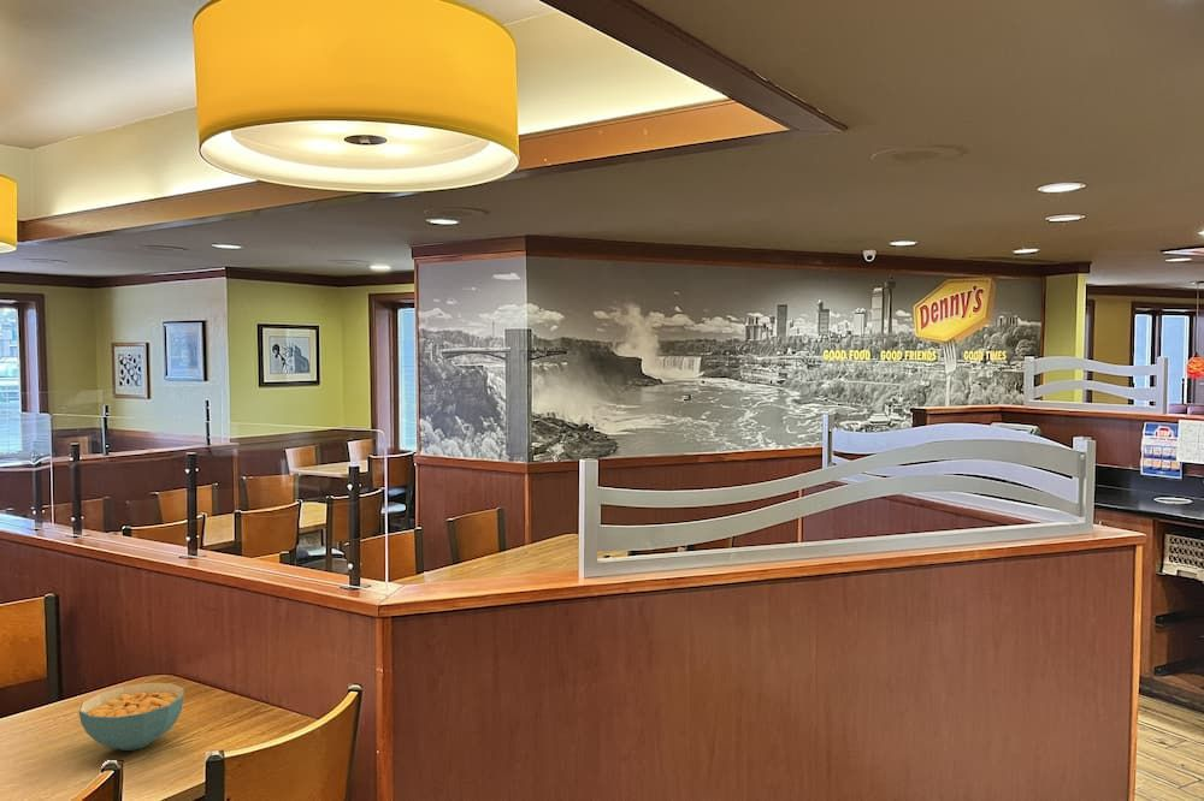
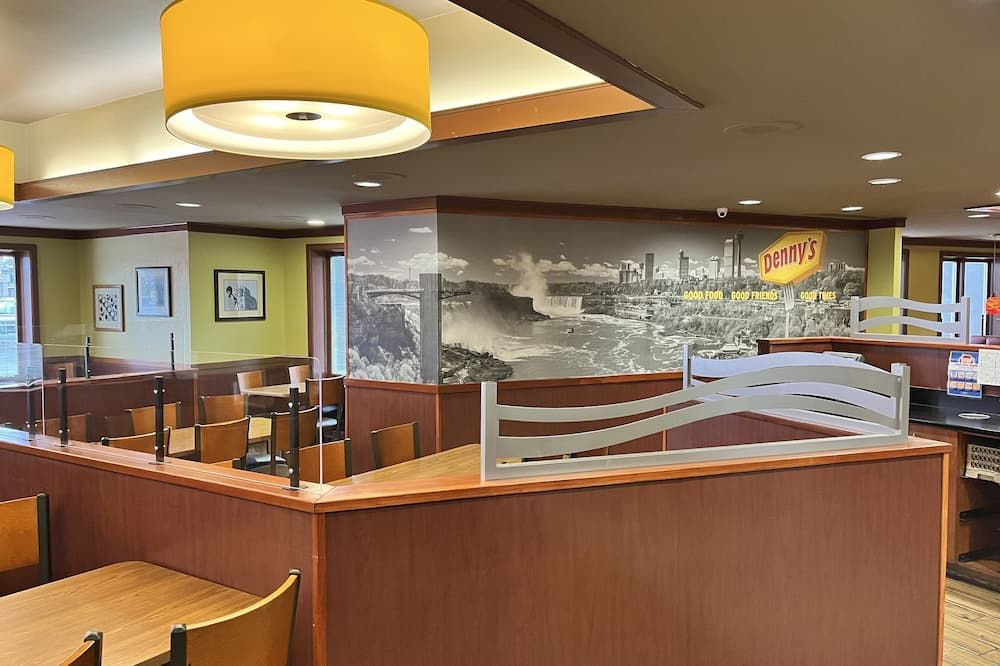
- cereal bowl (134, 722)
